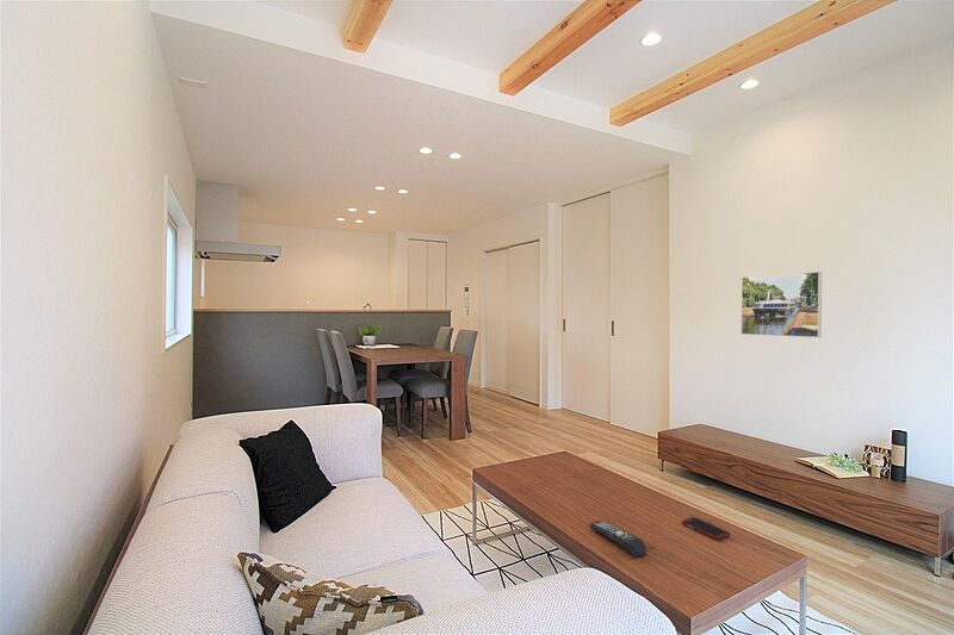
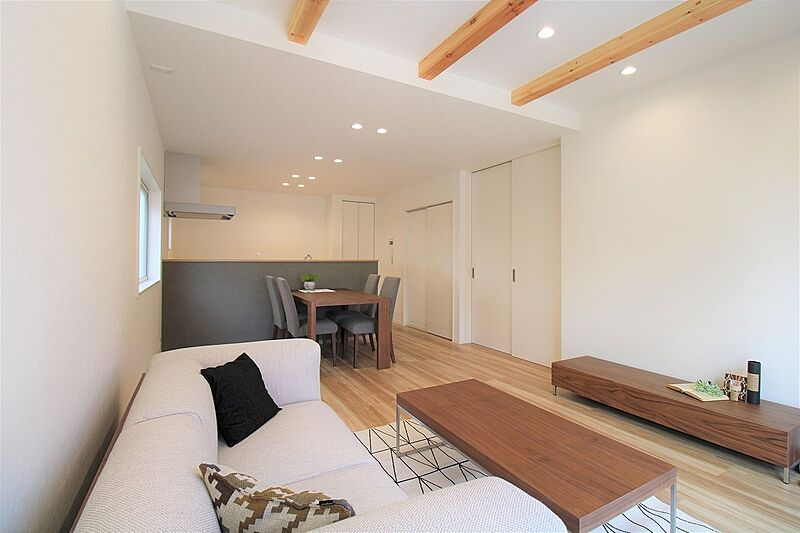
- remote control (617, 535)
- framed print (778, 305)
- cell phone (705, 528)
